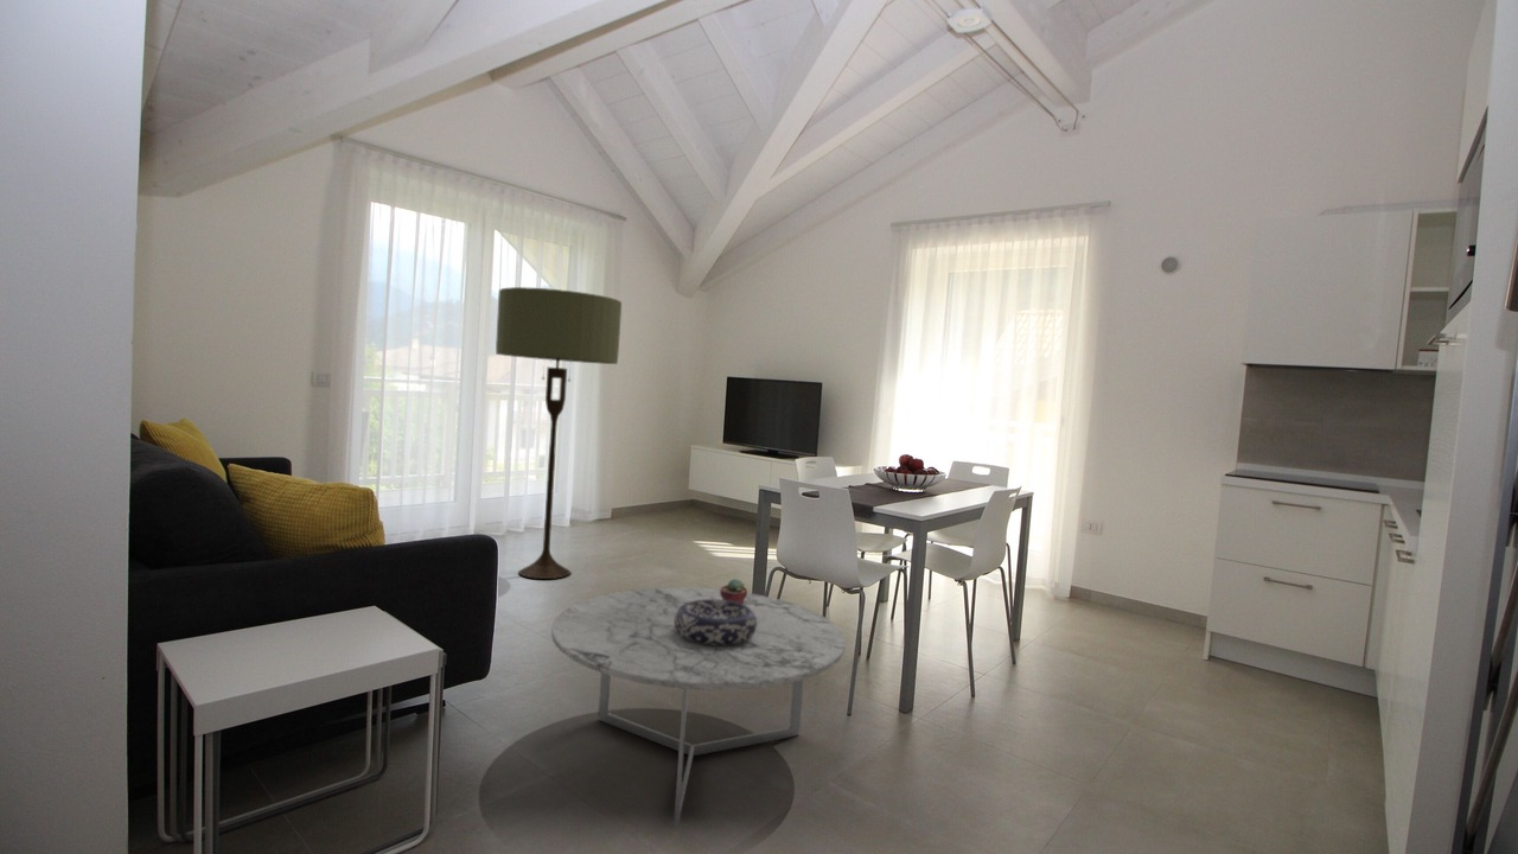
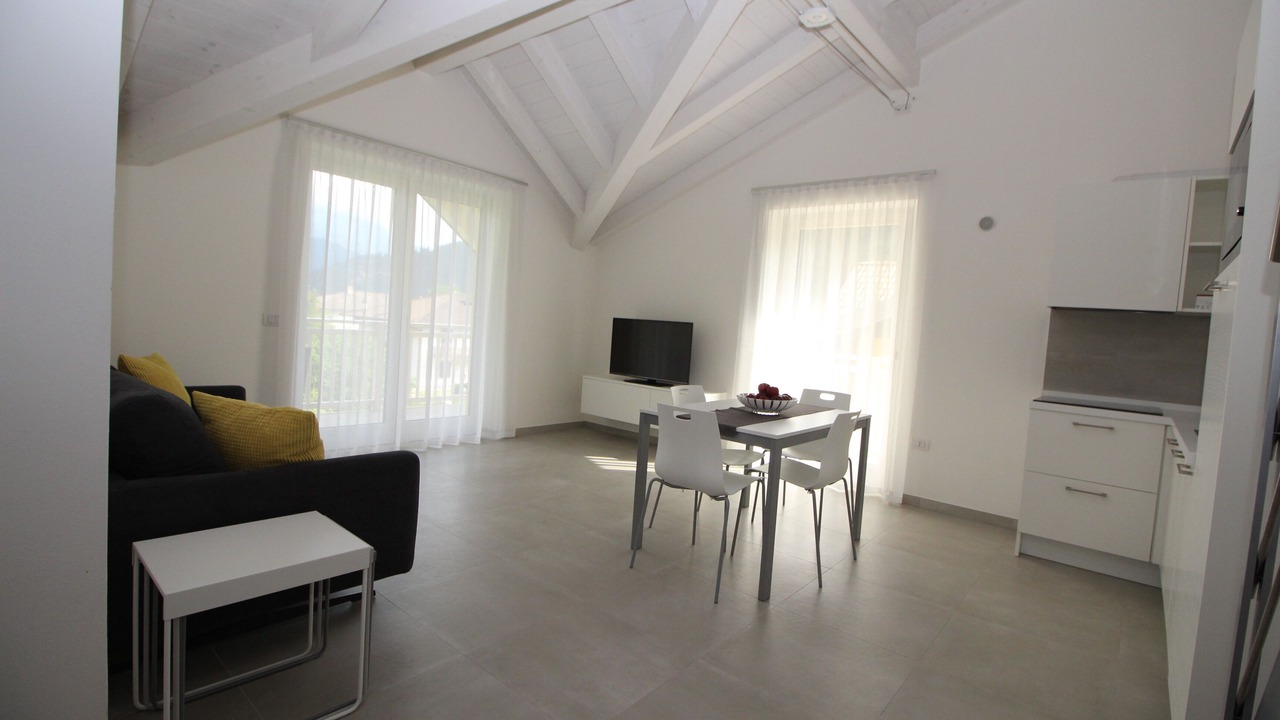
- decorative bowl (715, 620)
- coffee table (696, 688)
- floor lamp (553, 434)
- potted succulent (733, 595)
